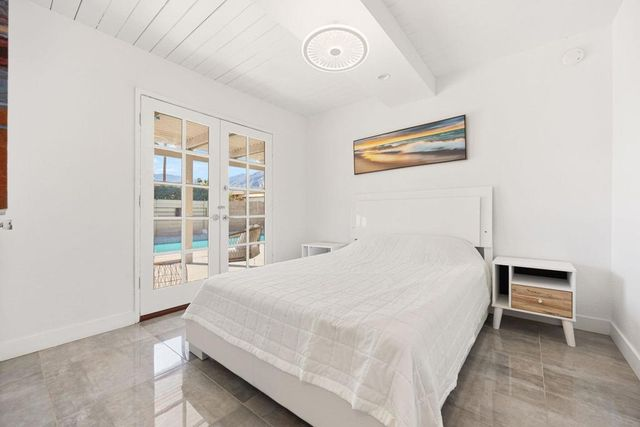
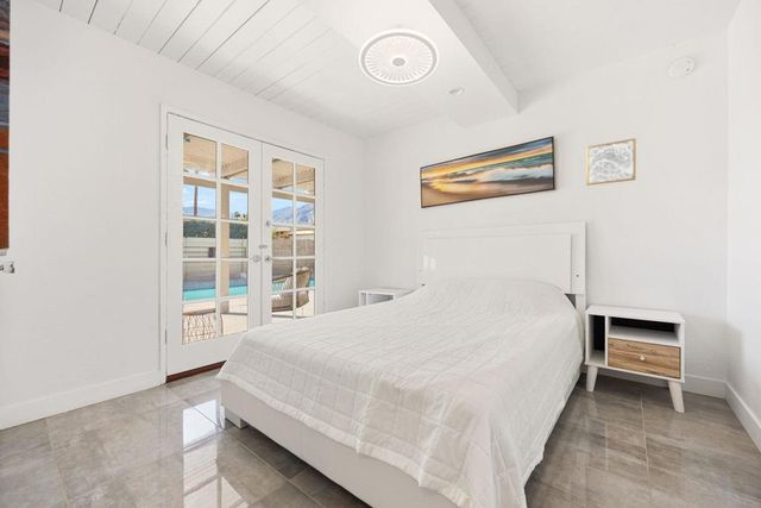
+ wall art (610, 162)
